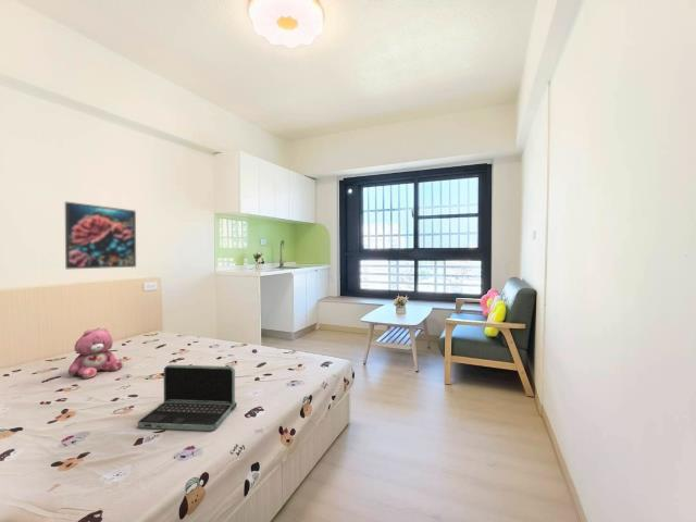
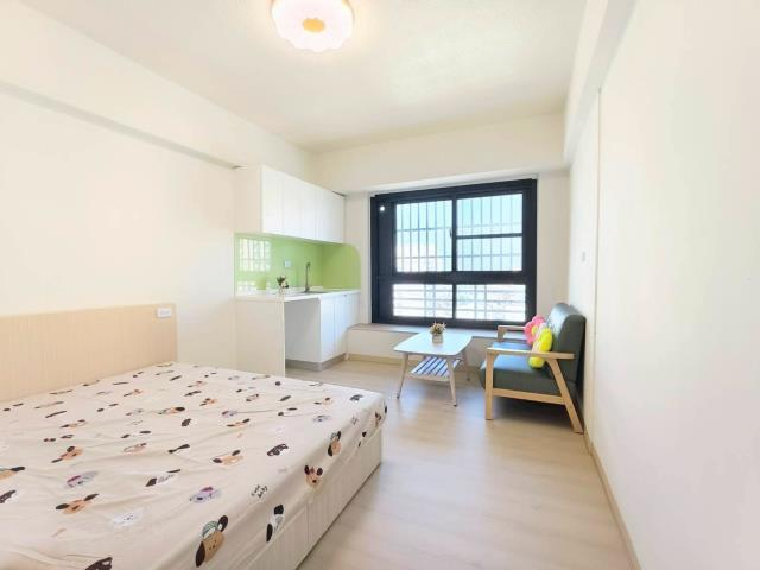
- laptop (188, 393)
- teddy bear (96, 349)
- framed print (103, 237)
